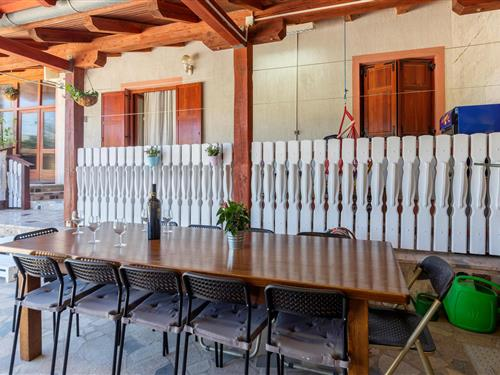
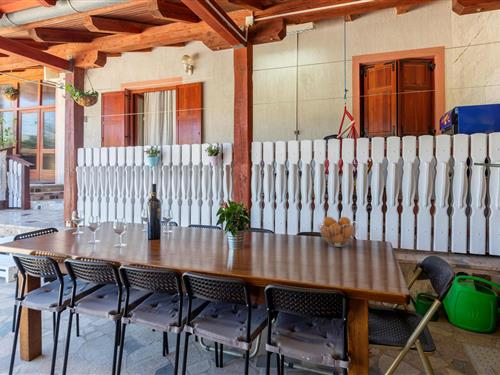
+ fruit basket (337, 230)
